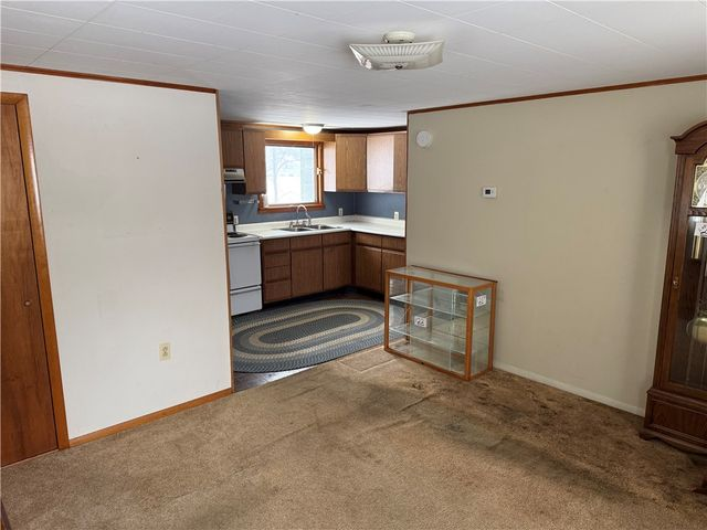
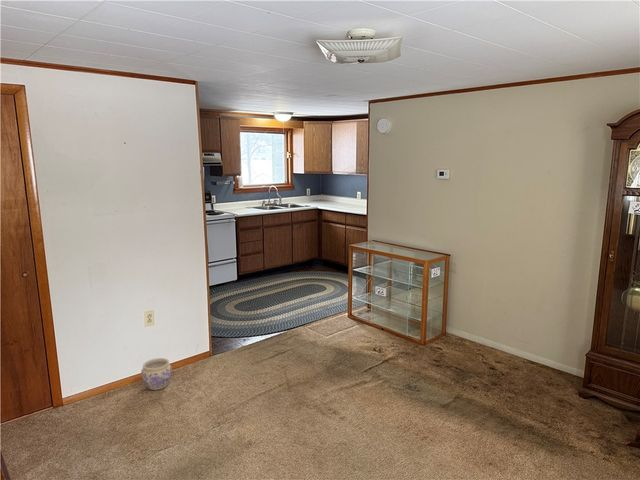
+ planter (156, 374)
